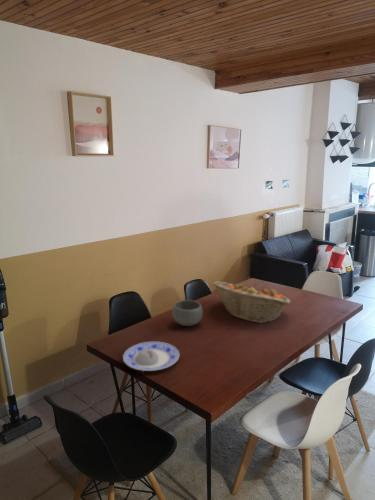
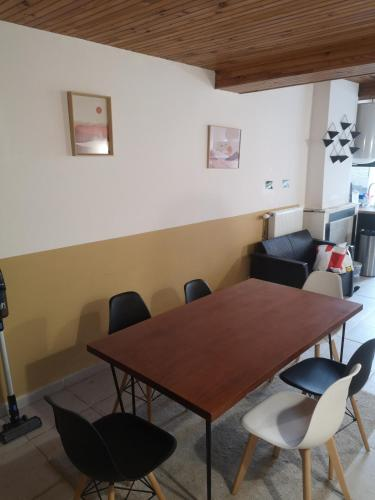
- plate (151, 354)
- bowl (187, 314)
- fruit basket (250, 297)
